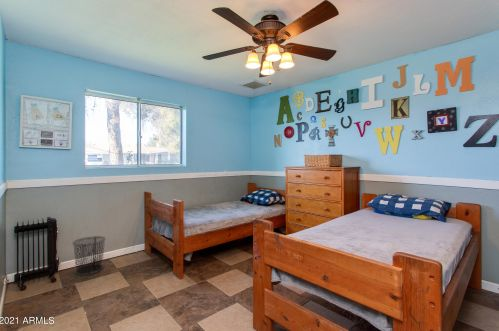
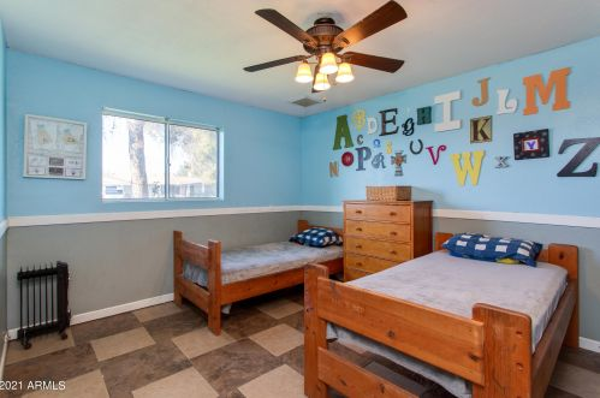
- waste bin (89, 255)
